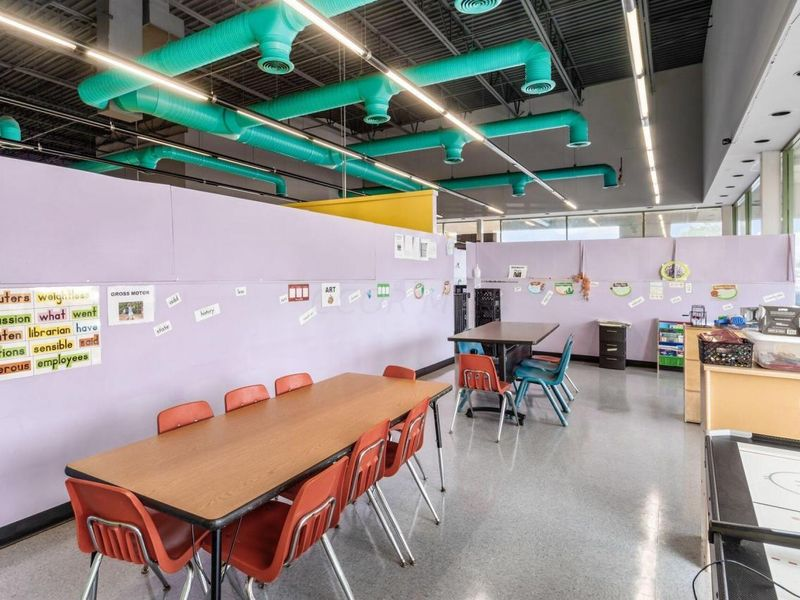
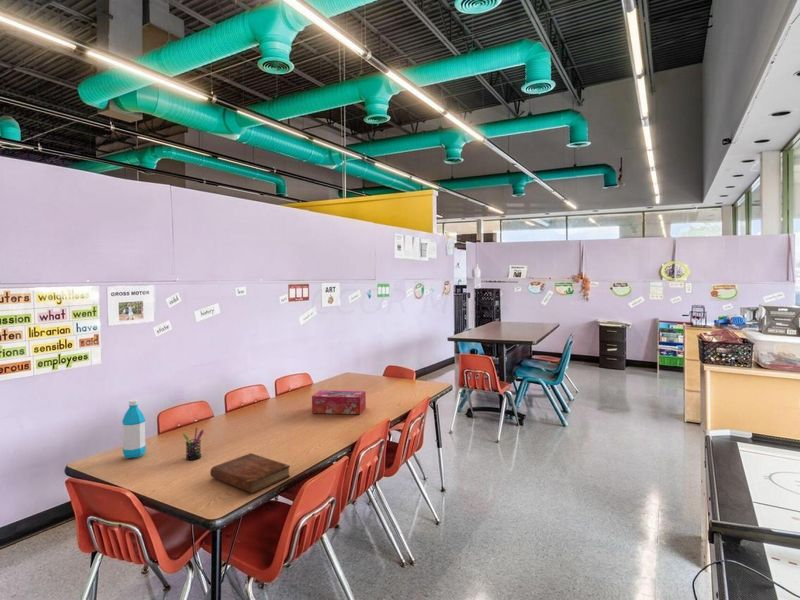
+ water bottle (133, 428)
+ pen holder (192, 443)
+ tissue box (339, 401)
+ bible (250, 472)
